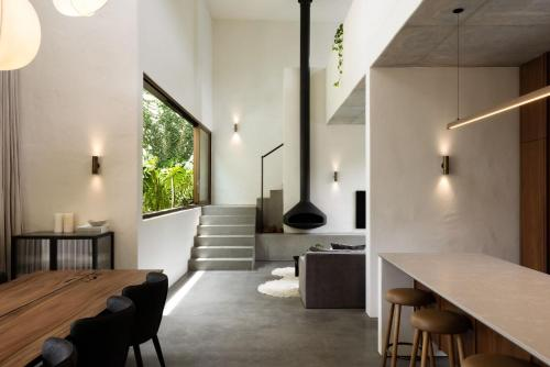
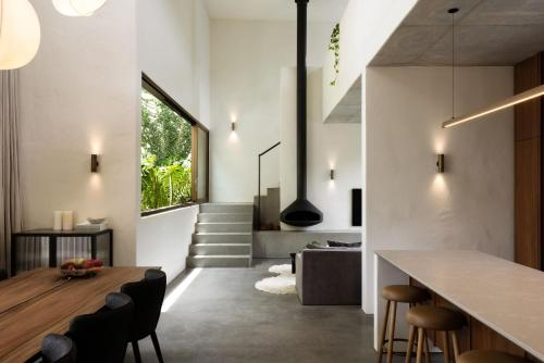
+ fruit basket (81, 266)
